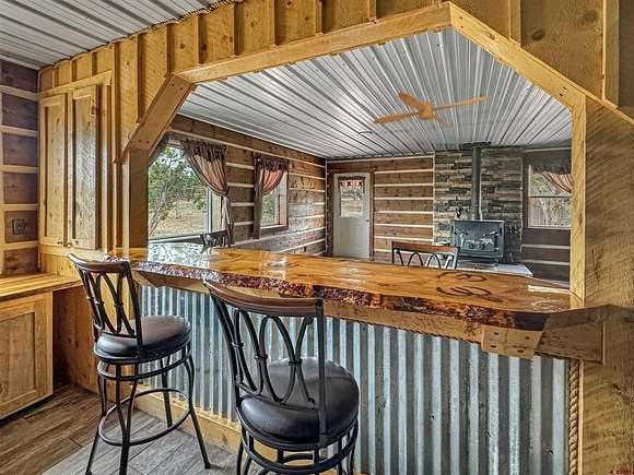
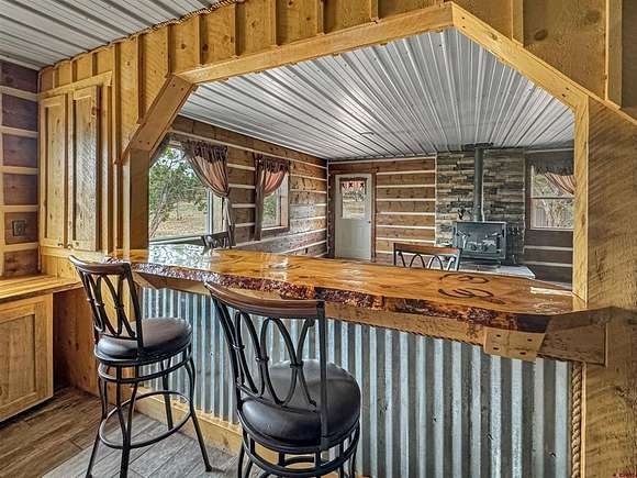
- ceiling fan (425, 110)
